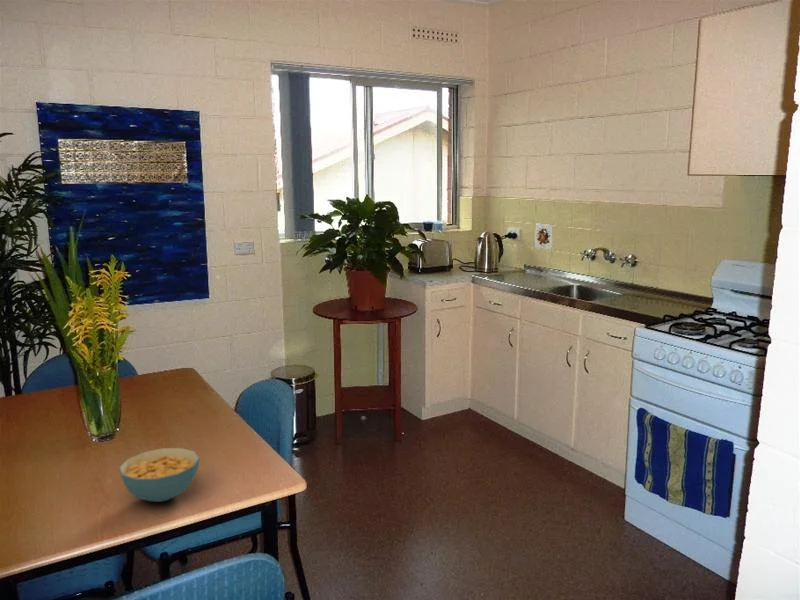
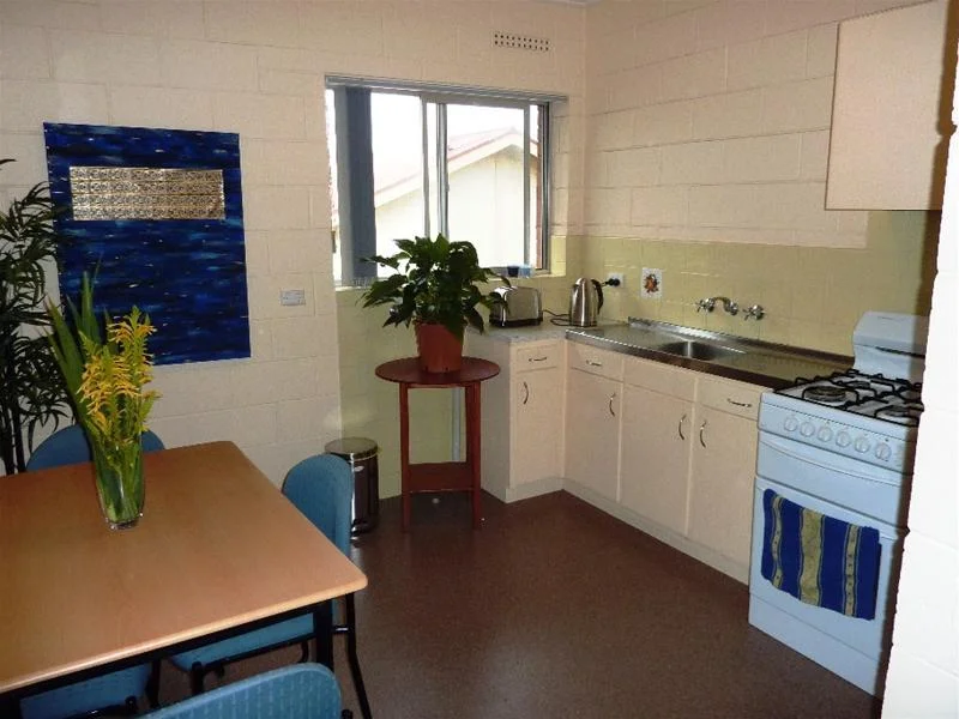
- cereal bowl (161, 479)
